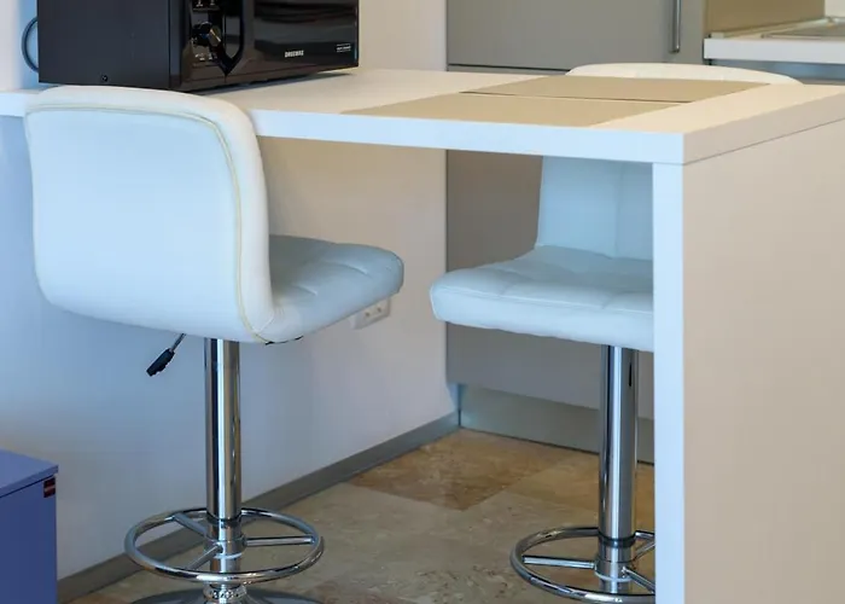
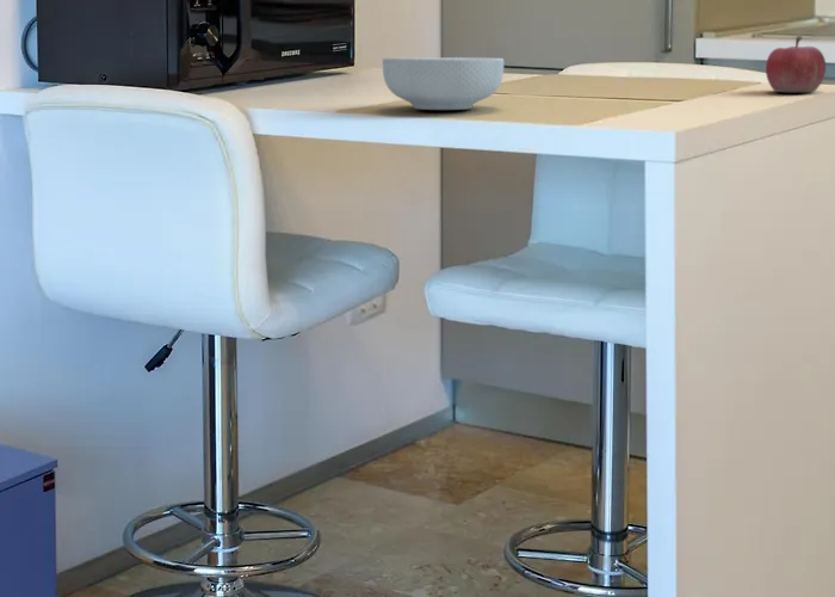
+ fruit (794, 63)
+ cereal bowl (443, 82)
